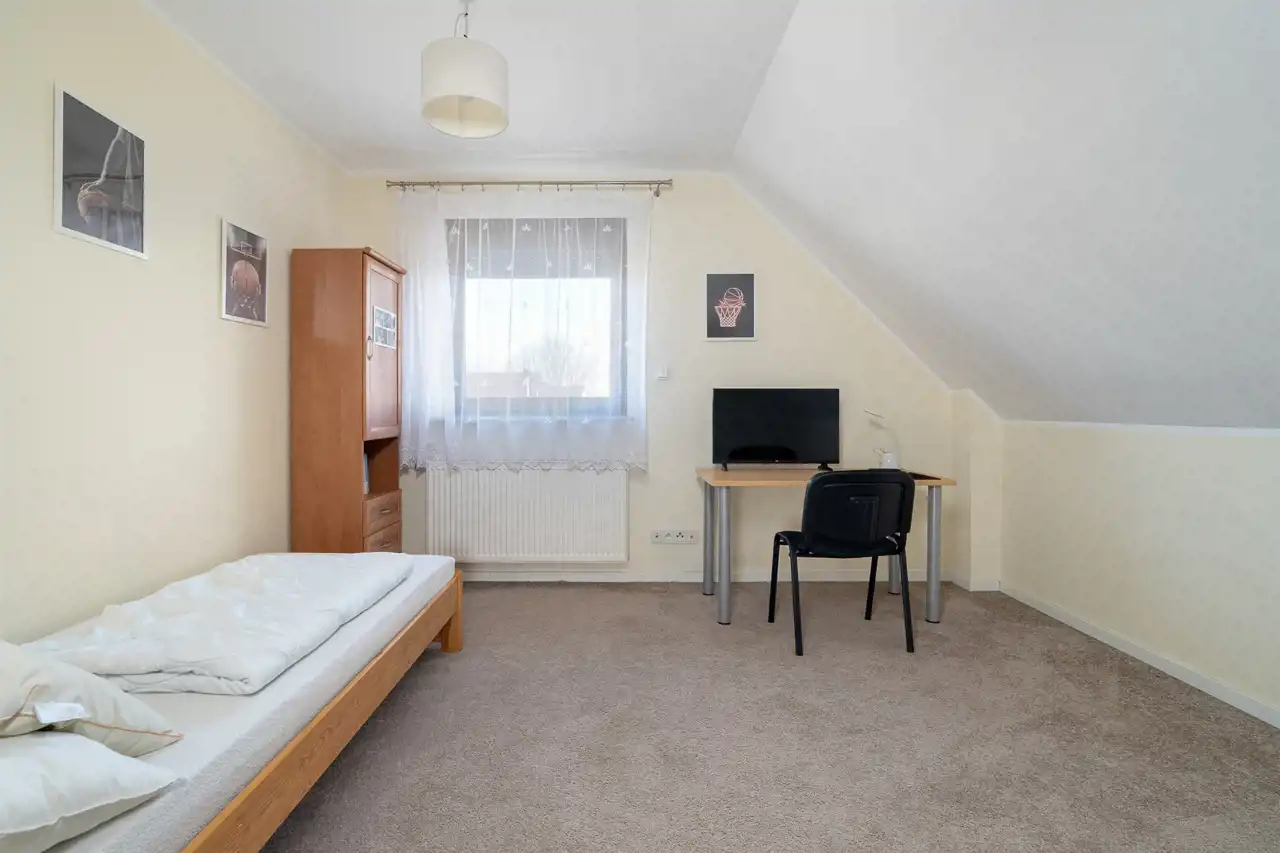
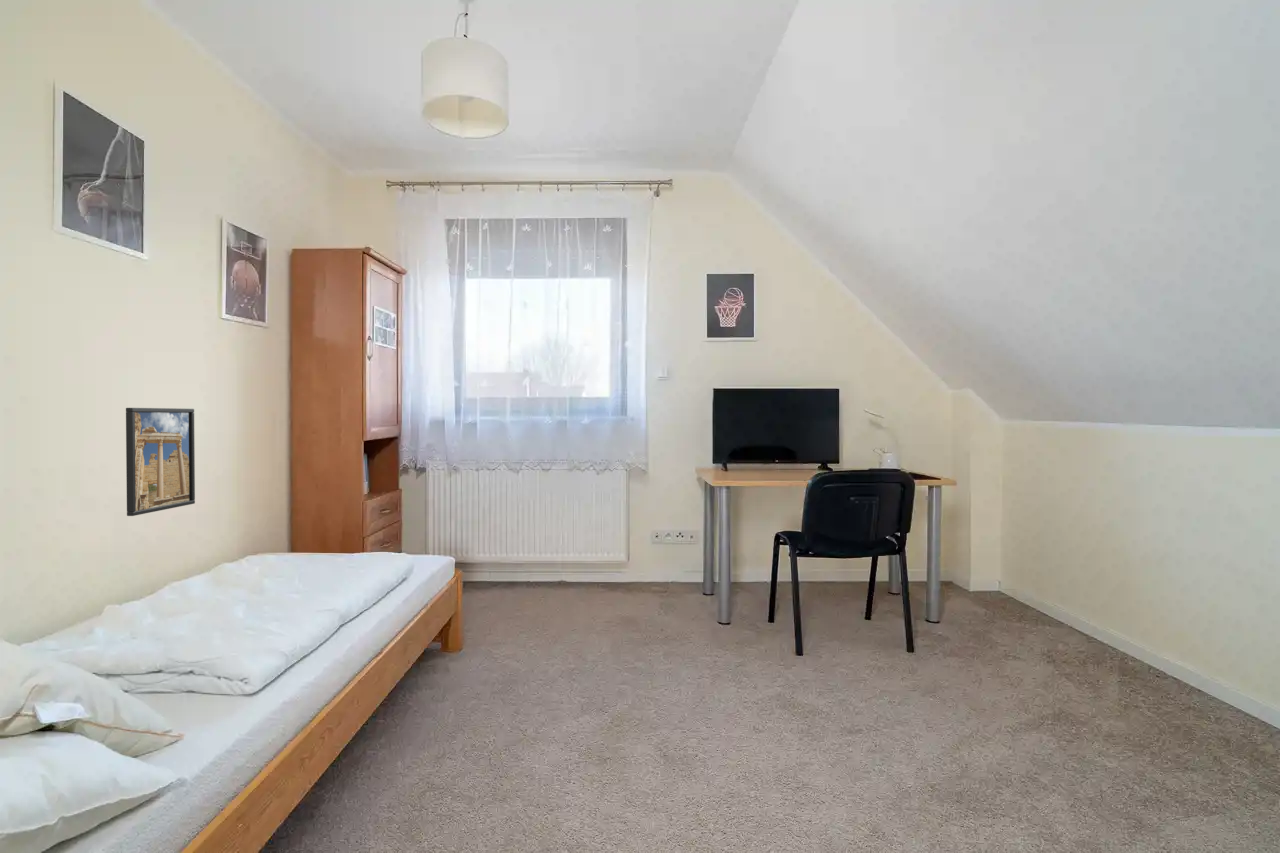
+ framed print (162, 458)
